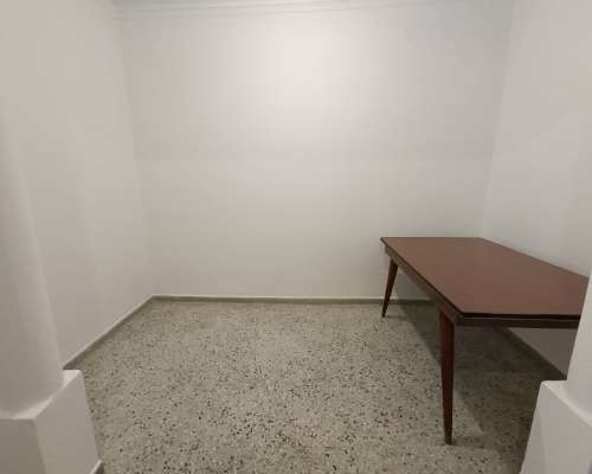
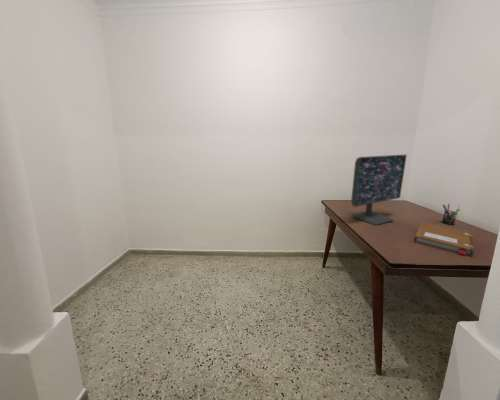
+ notebook (443, 238)
+ computer monitor (377, 188)
+ pen holder (451, 213)
